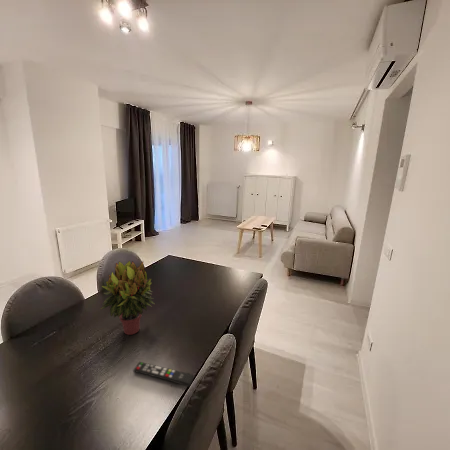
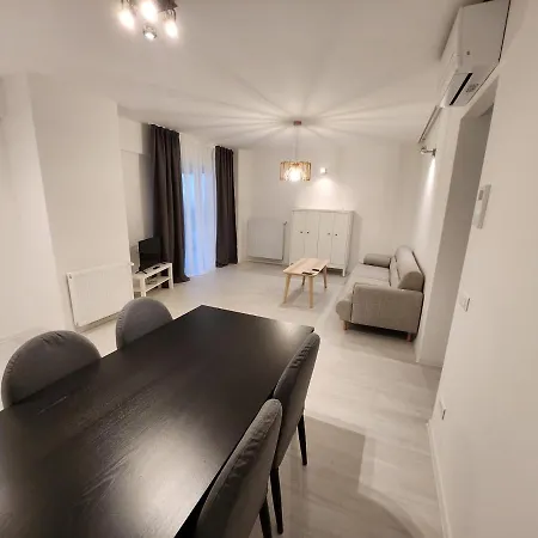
- remote control (163, 373)
- potted plant (128, 297)
